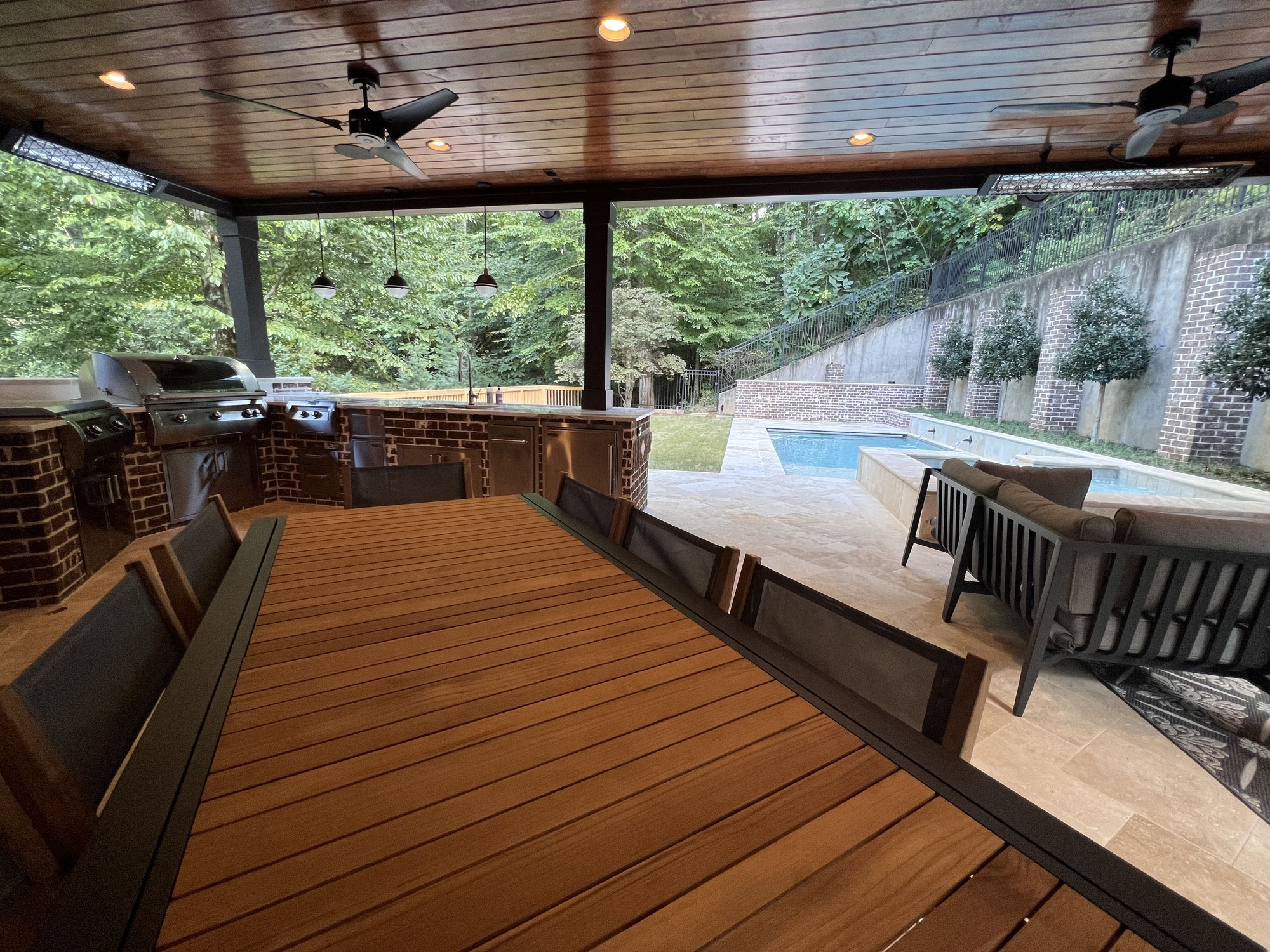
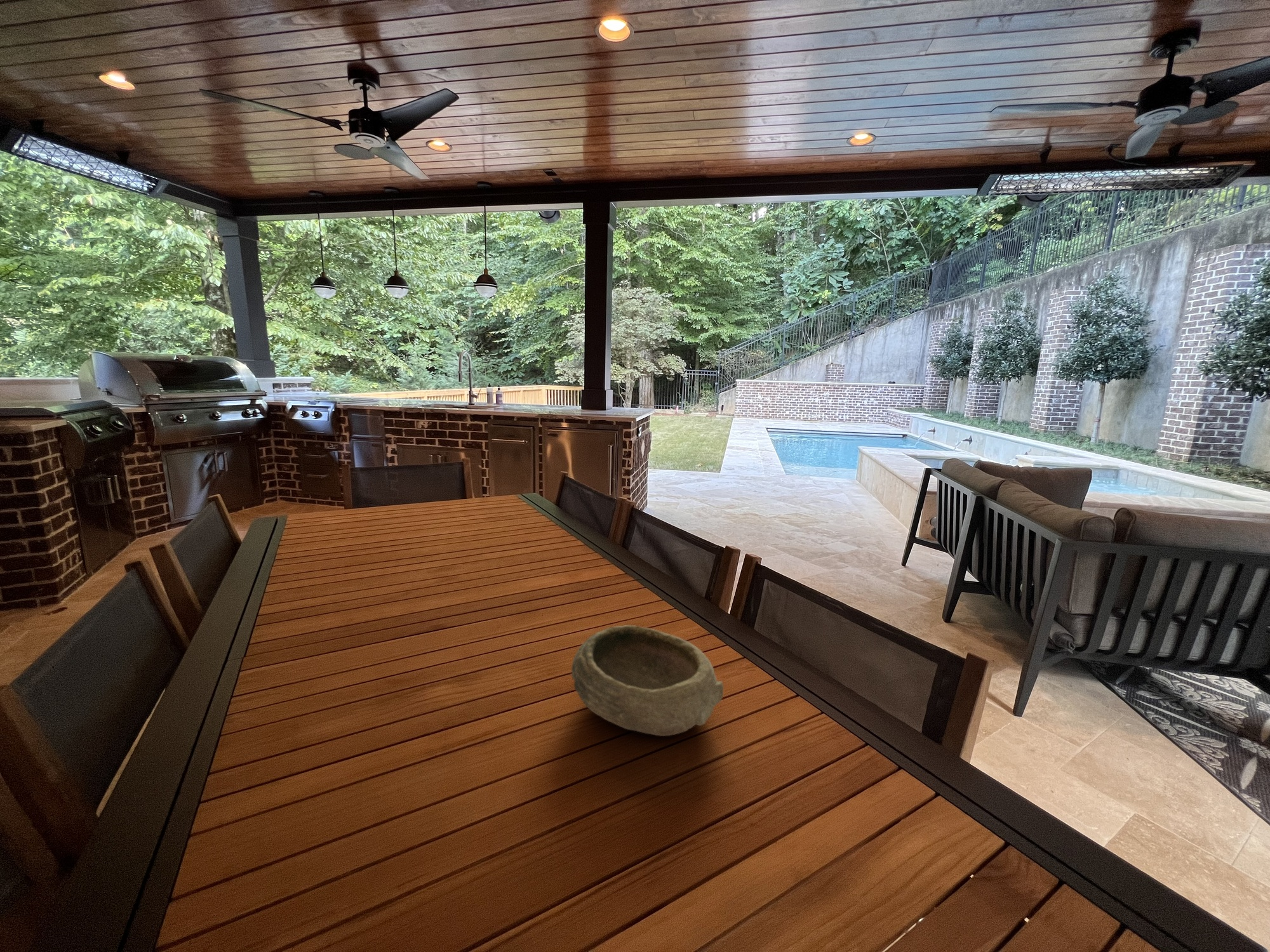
+ bowl (645, 678)
